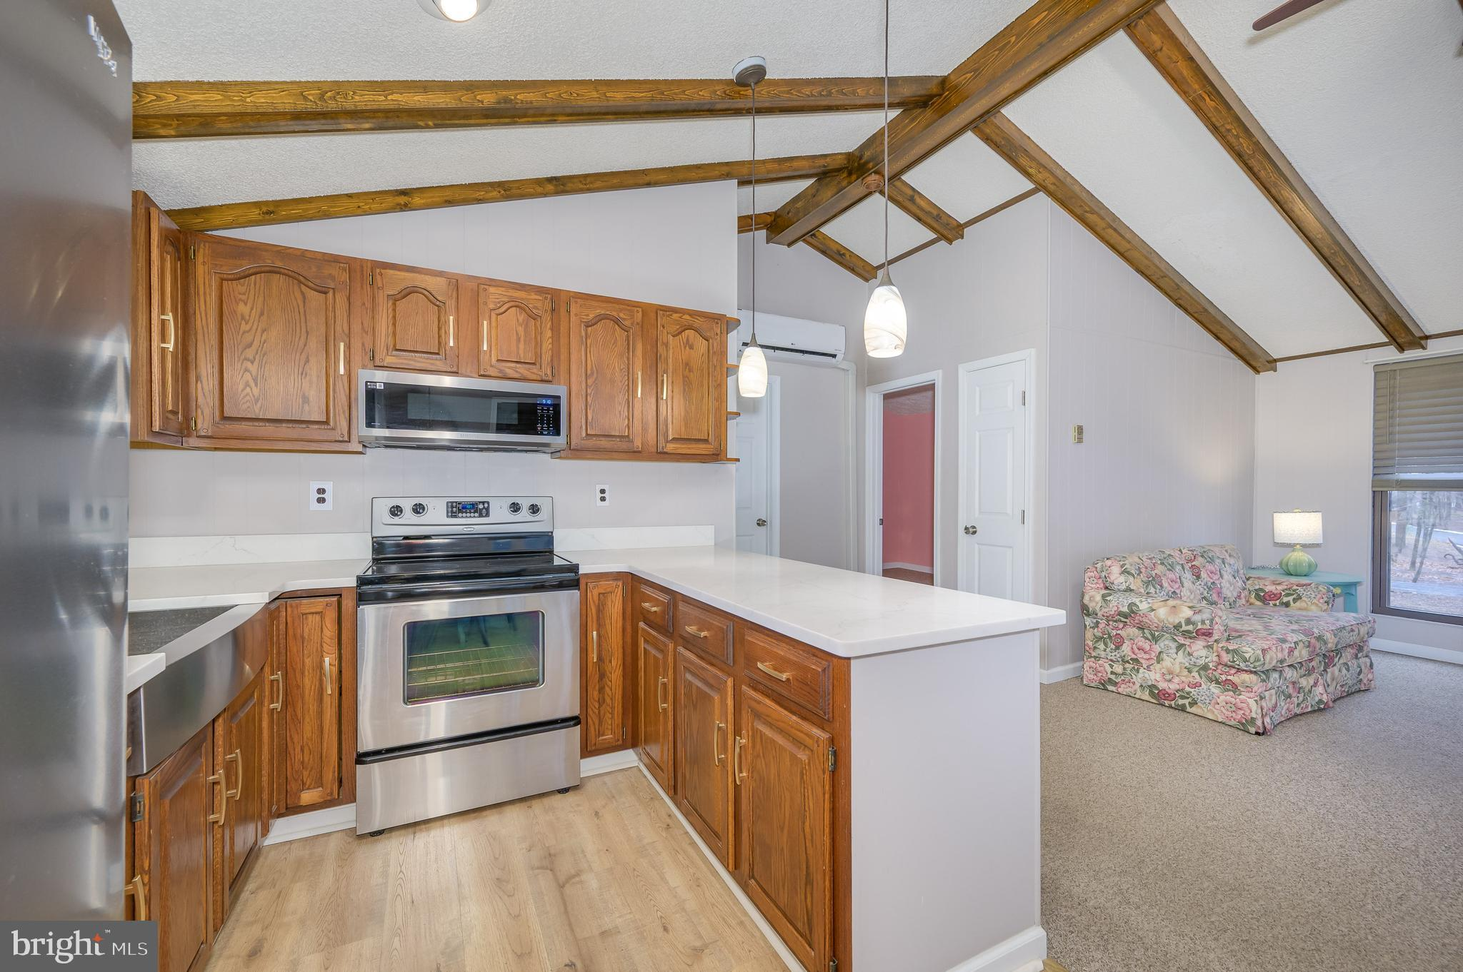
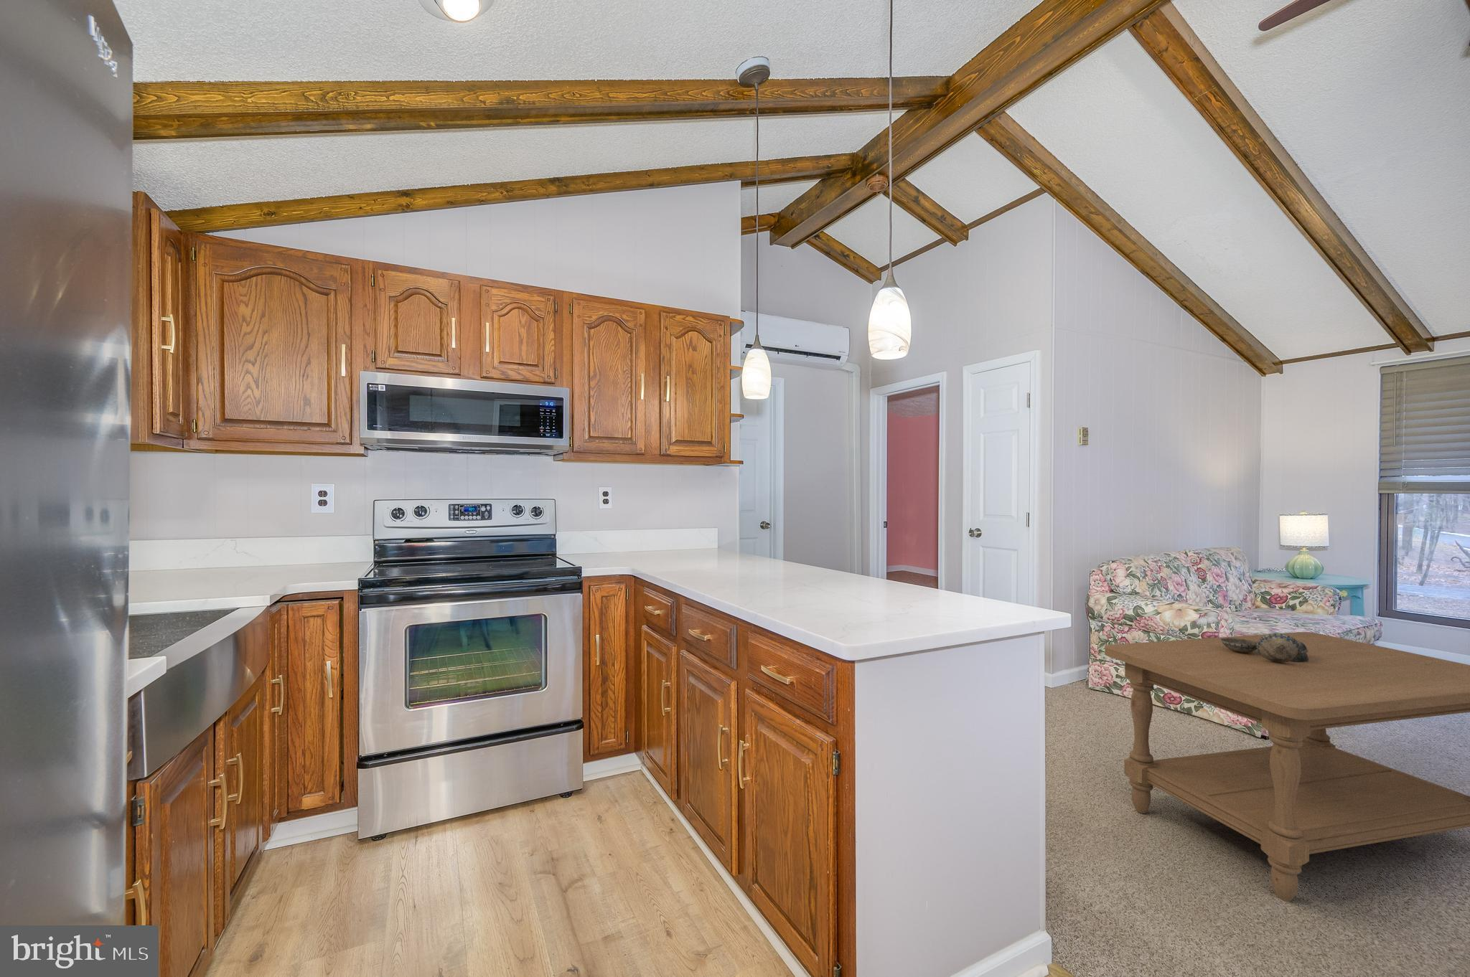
+ decorative bowl (1269, 641)
+ coffee table (1303, 748)
